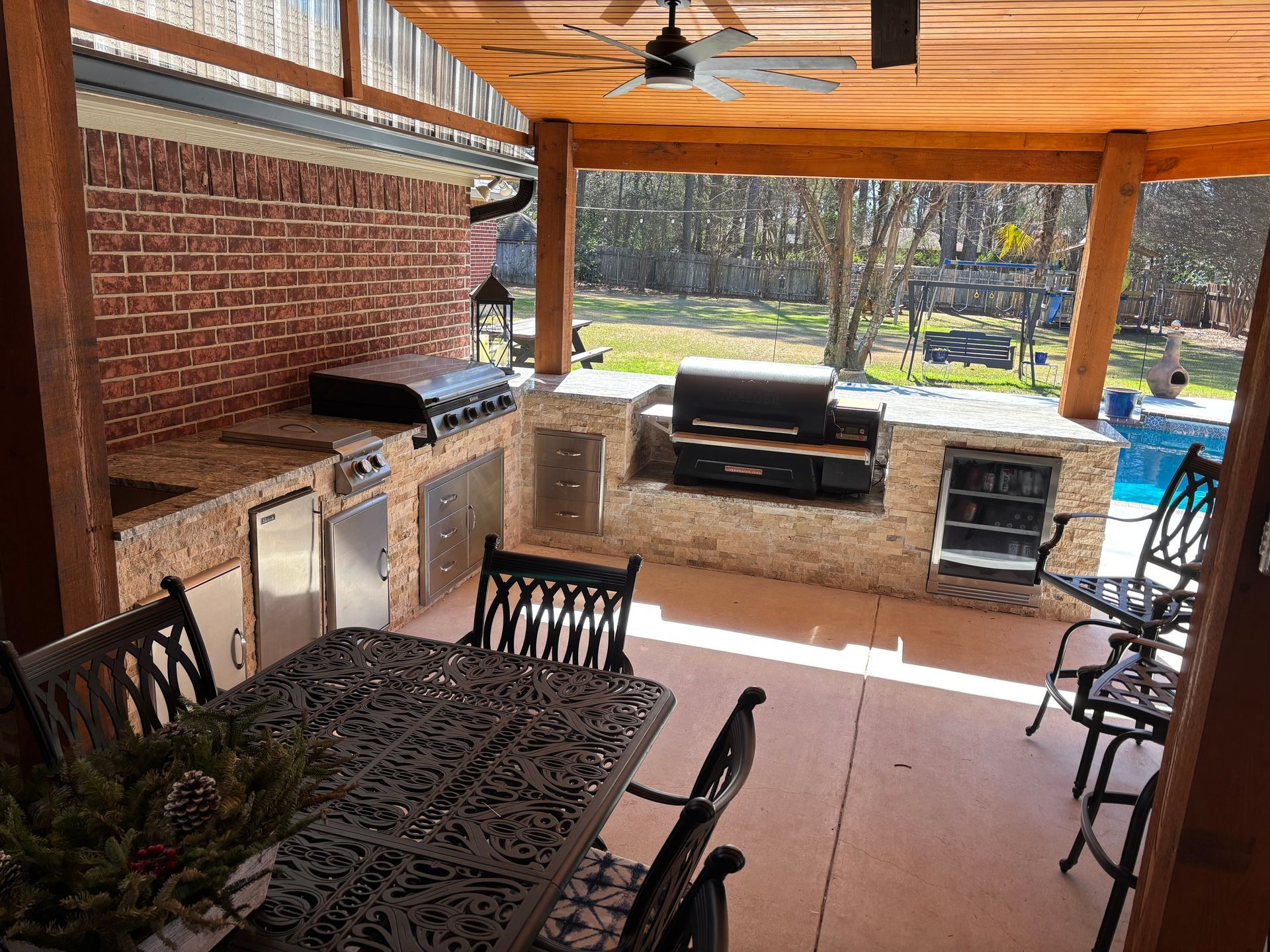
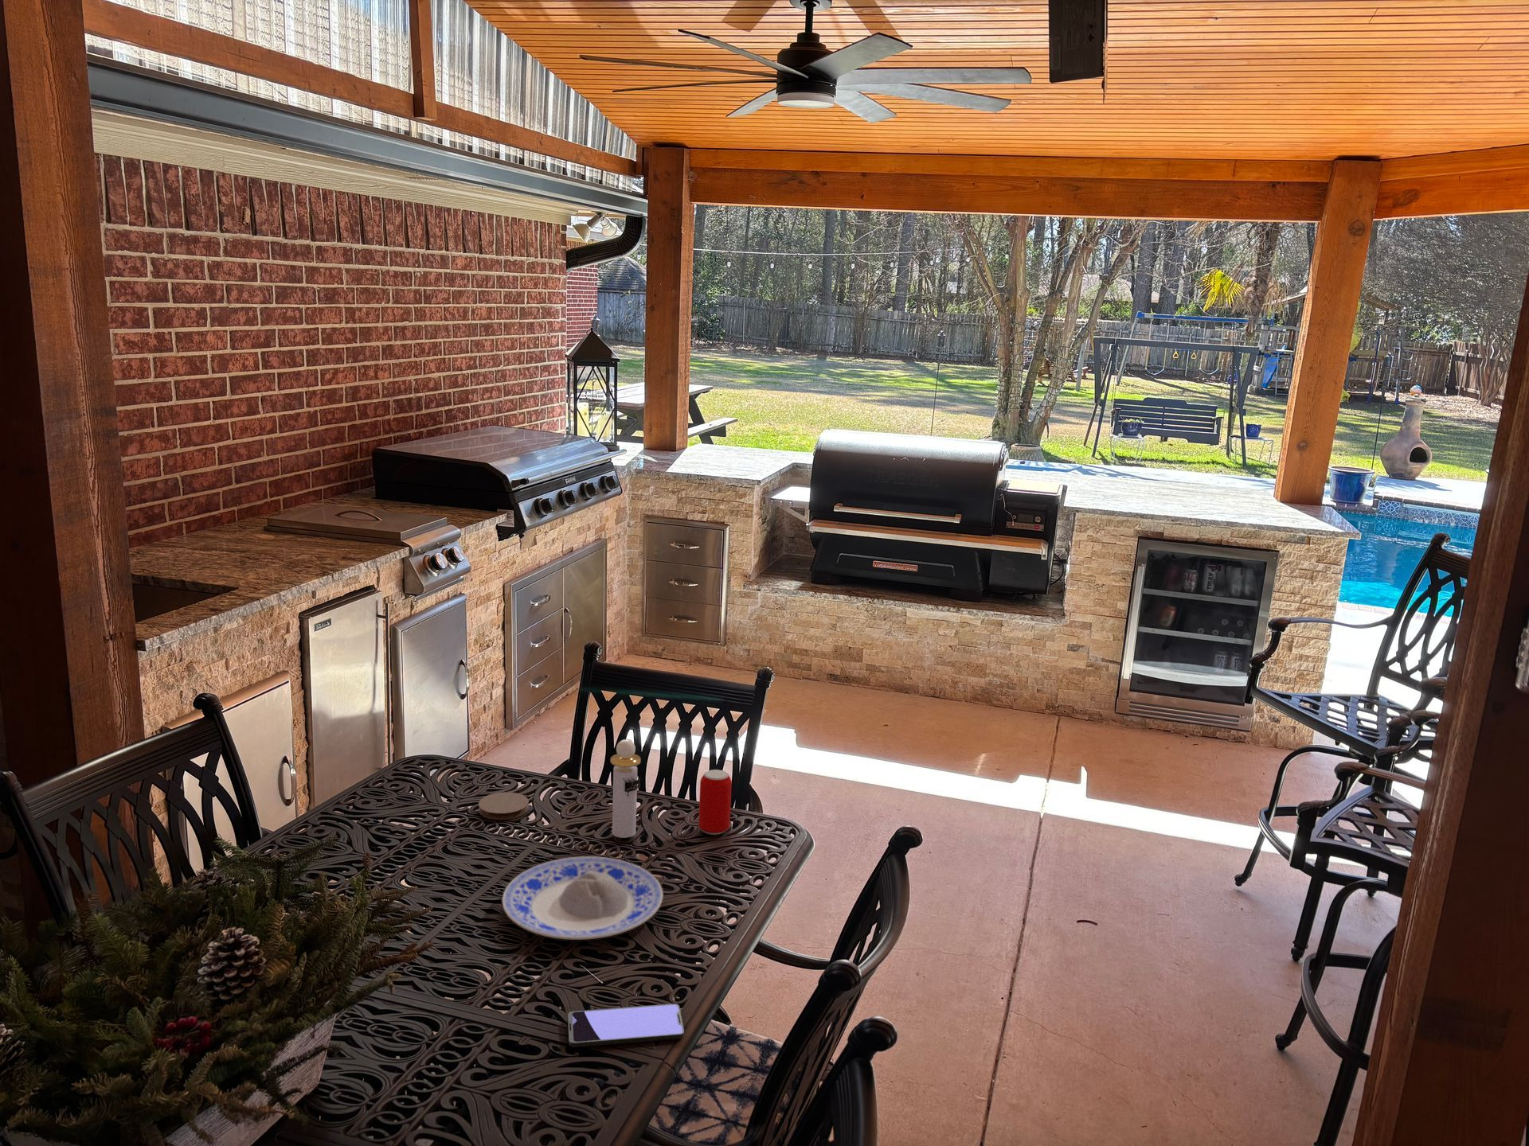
+ plate (583, 893)
+ coaster (503, 805)
+ smartphone (625, 1026)
+ beverage can (715, 802)
+ perfume bottle (625, 787)
